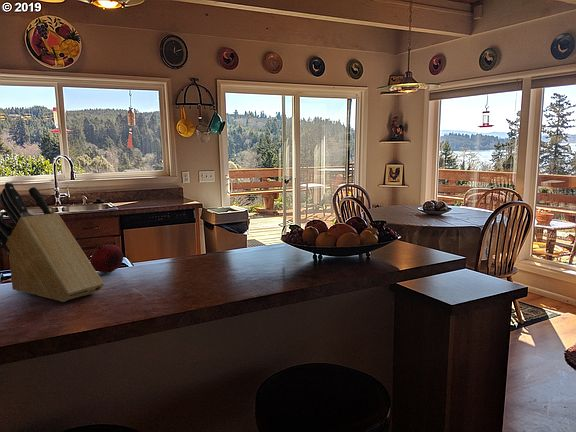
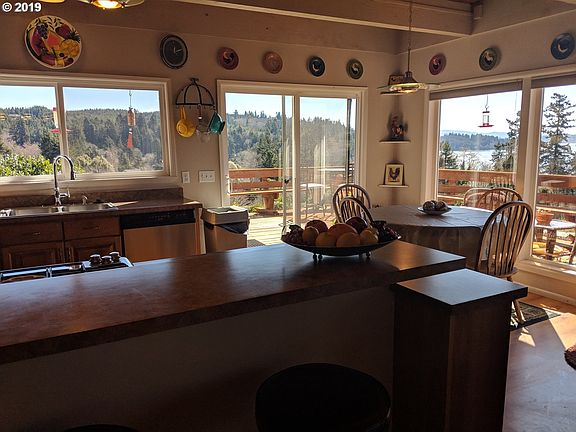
- fruit (106, 257)
- knife block (43, 237)
